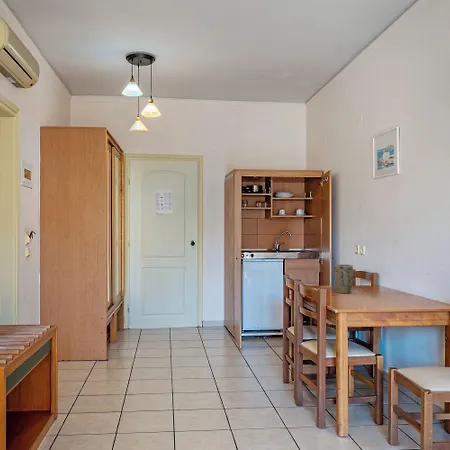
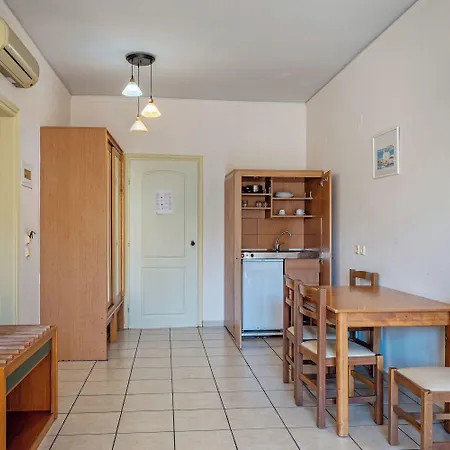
- plant pot (343, 278)
